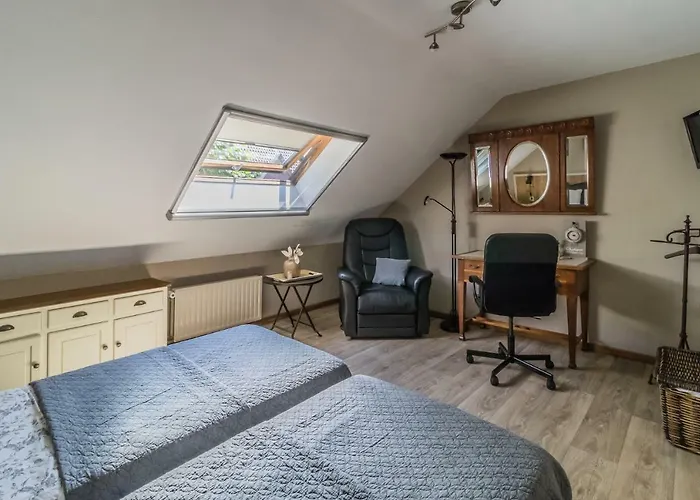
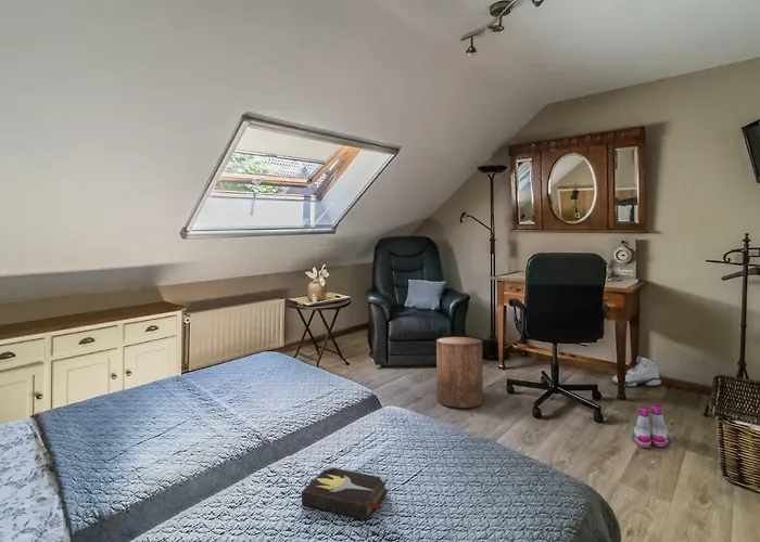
+ hardback book (345, 490)
+ boots (651, 423)
+ stool (459, 370)
+ sneaker (636, 371)
